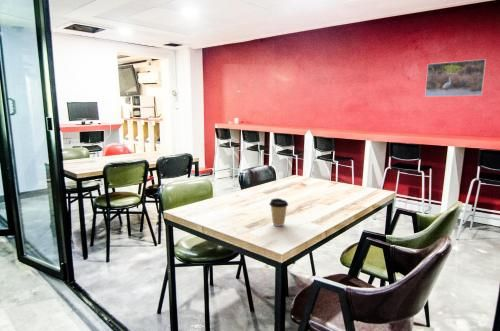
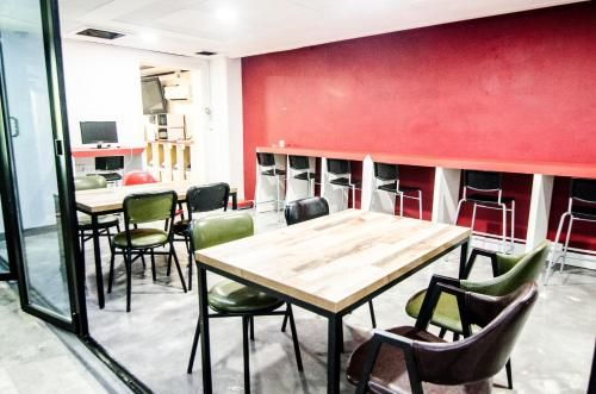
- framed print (453, 79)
- coffee cup (278, 212)
